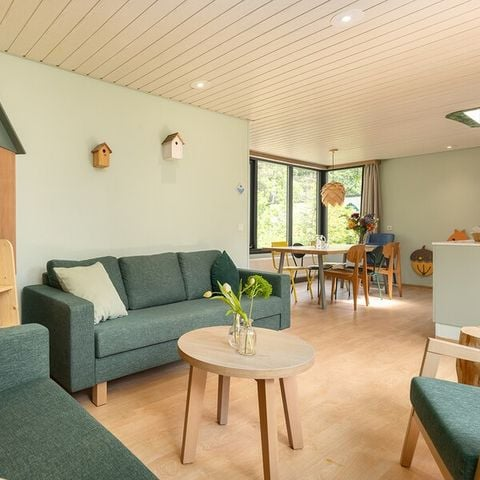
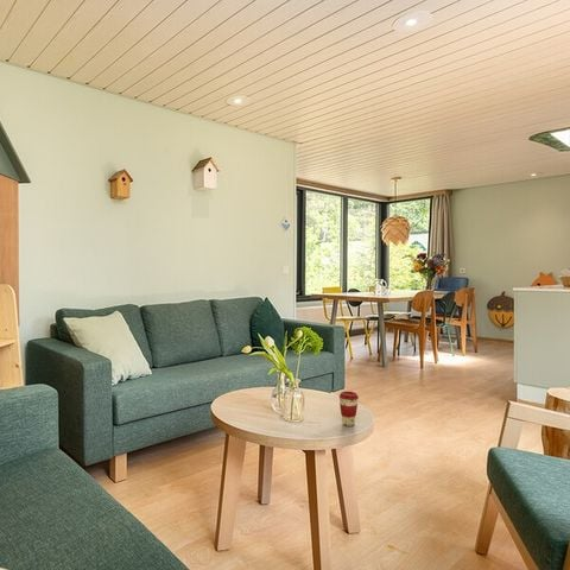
+ coffee cup (348, 408)
